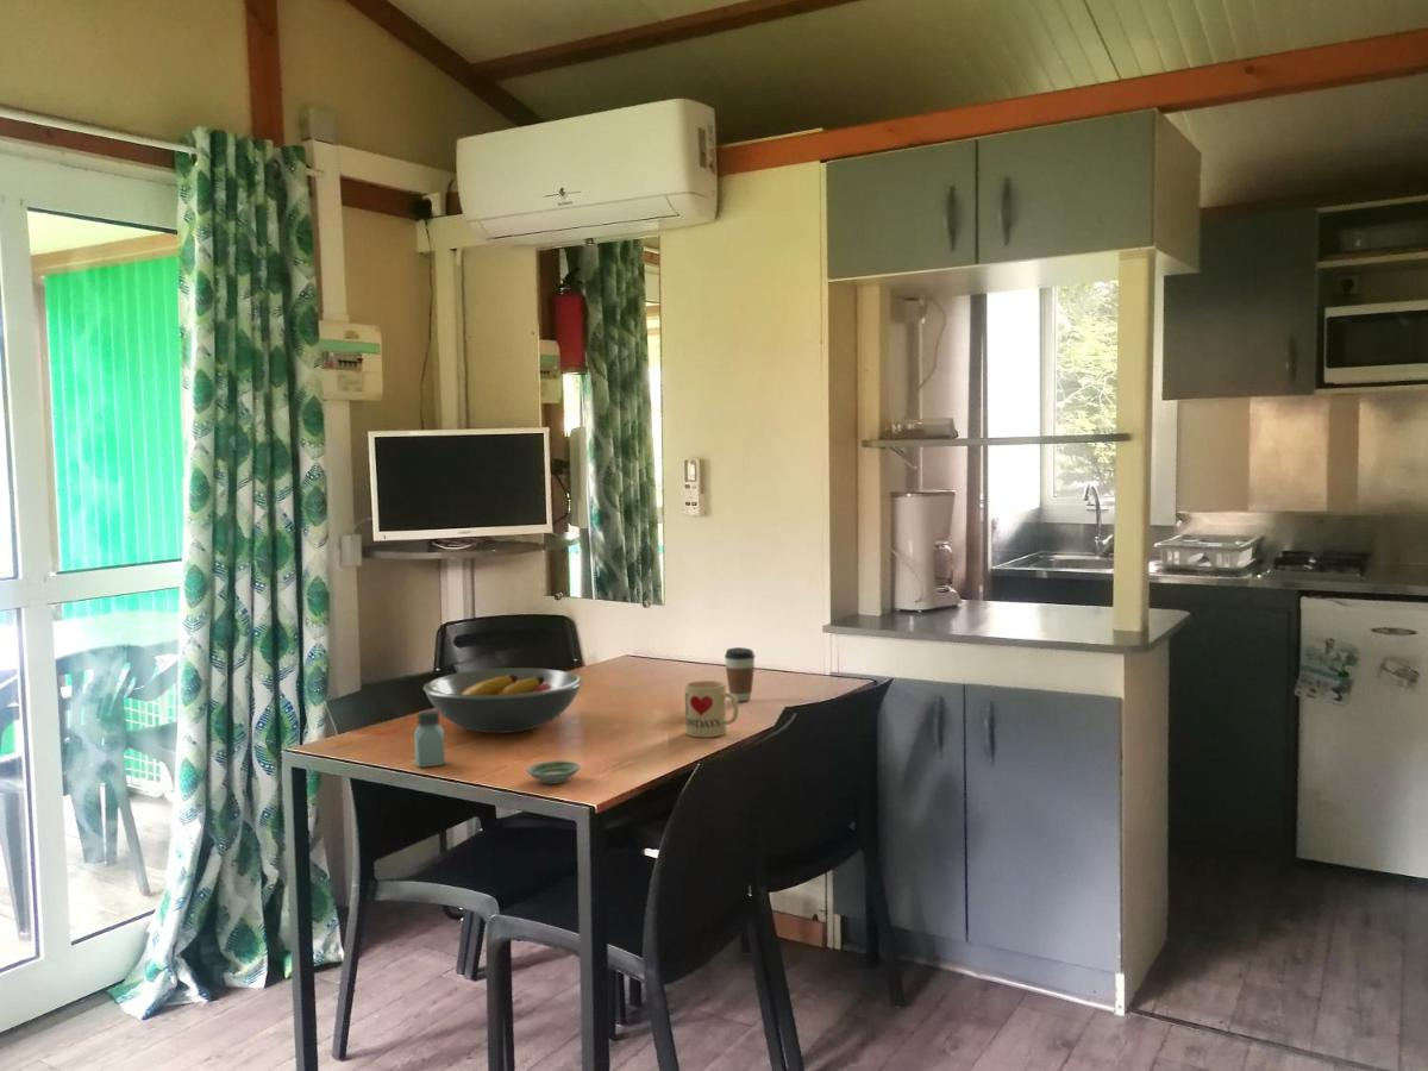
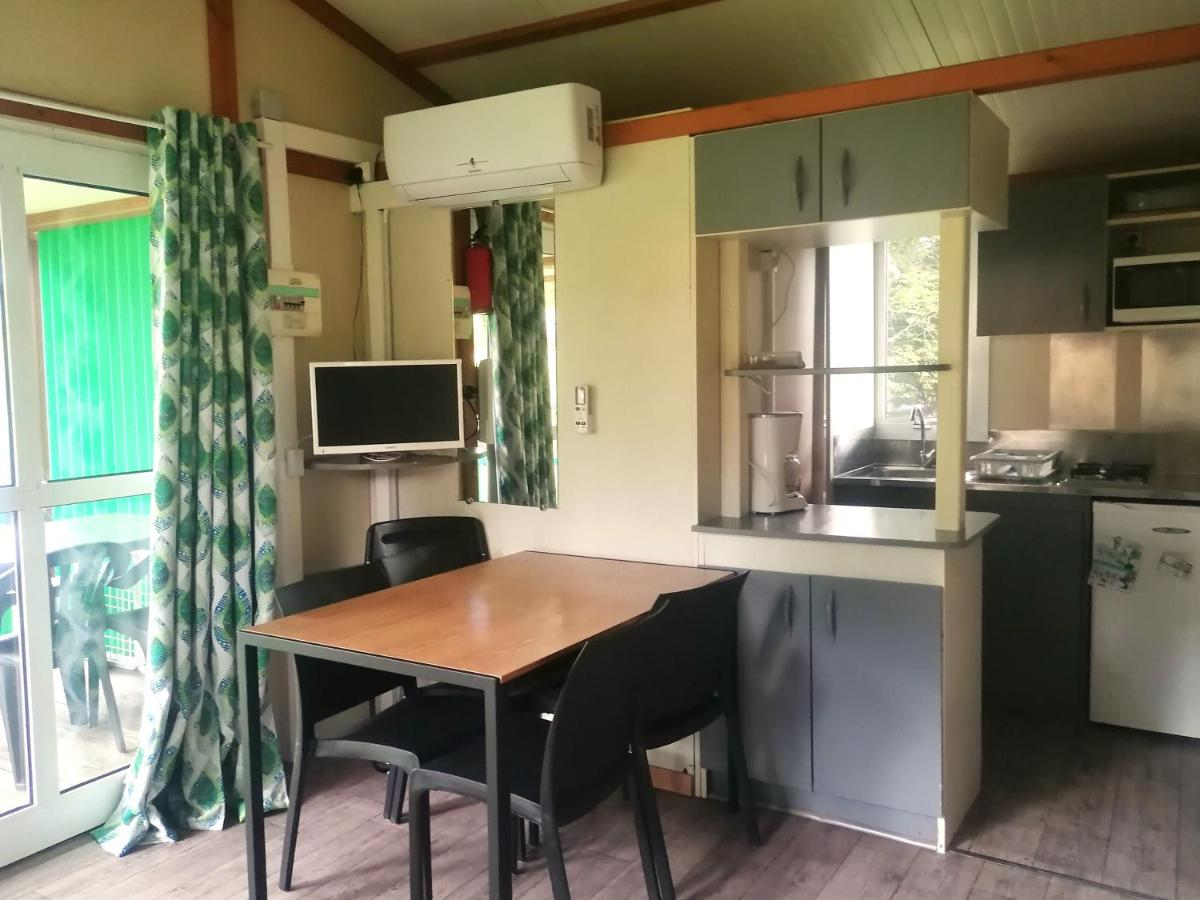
- mug (713, 709)
- coffee cup (740, 674)
- saltshaker (428, 738)
- fruit bowl (503, 697)
- saucer (553, 772)
